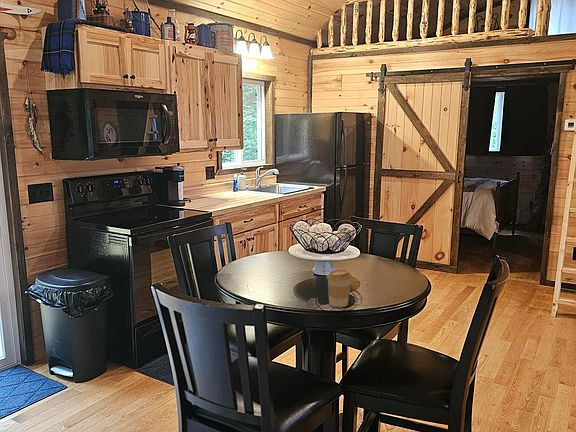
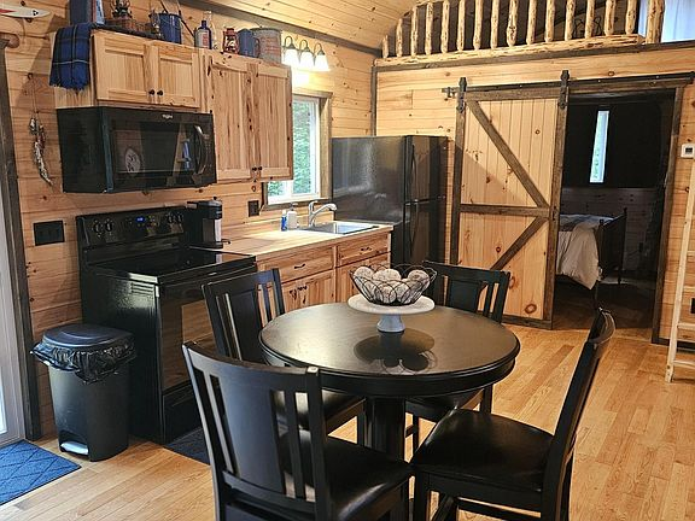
- coffee cup (338, 287)
